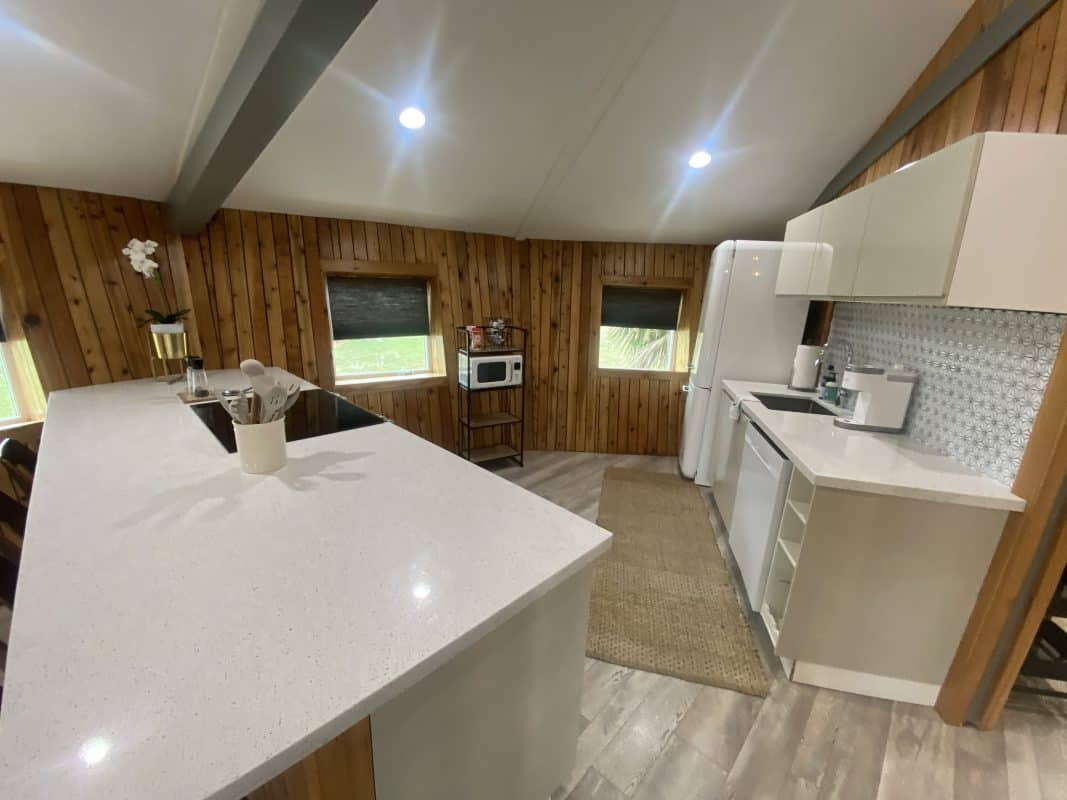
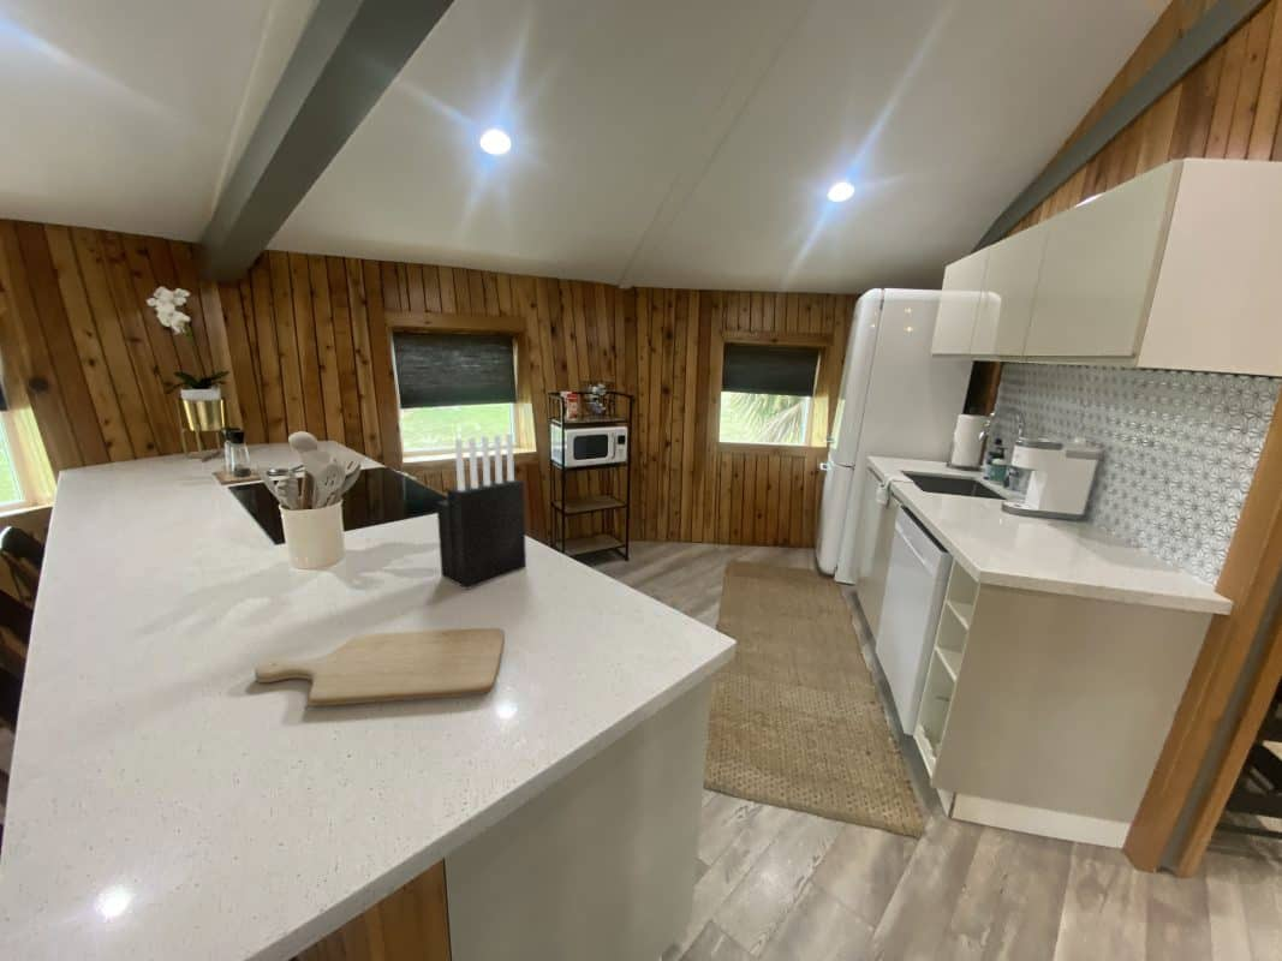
+ knife block (478, 505)
+ chopping board (382, 663)
